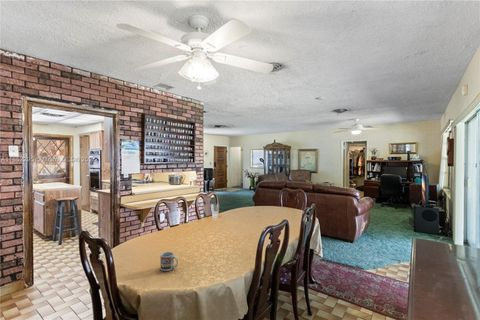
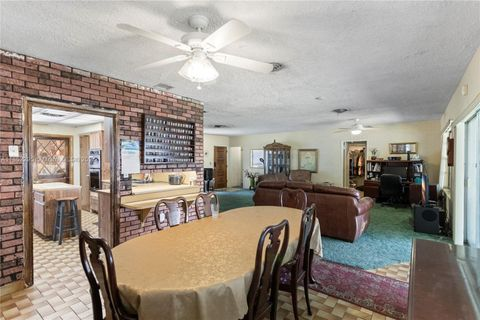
- cup (169, 261)
